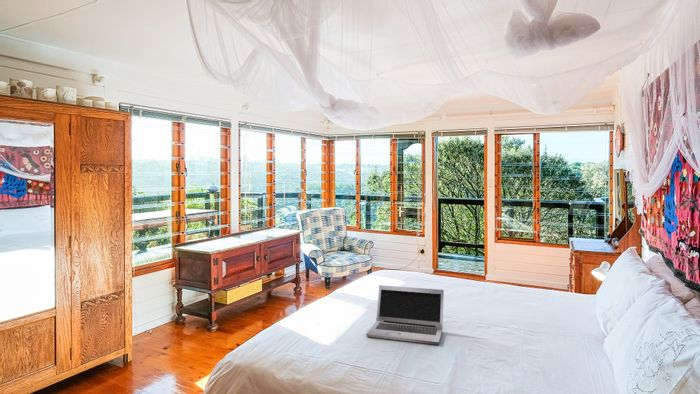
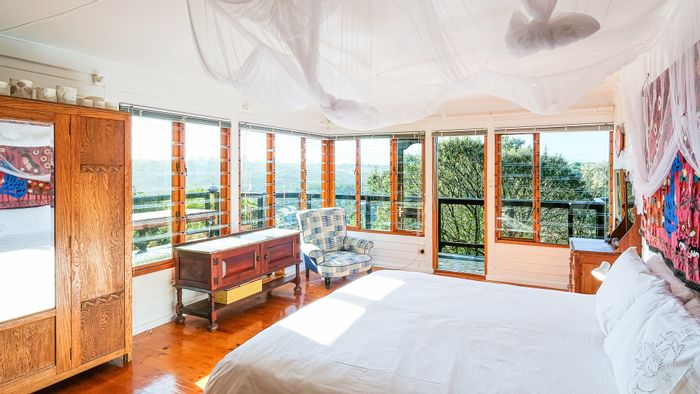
- laptop (406, 312)
